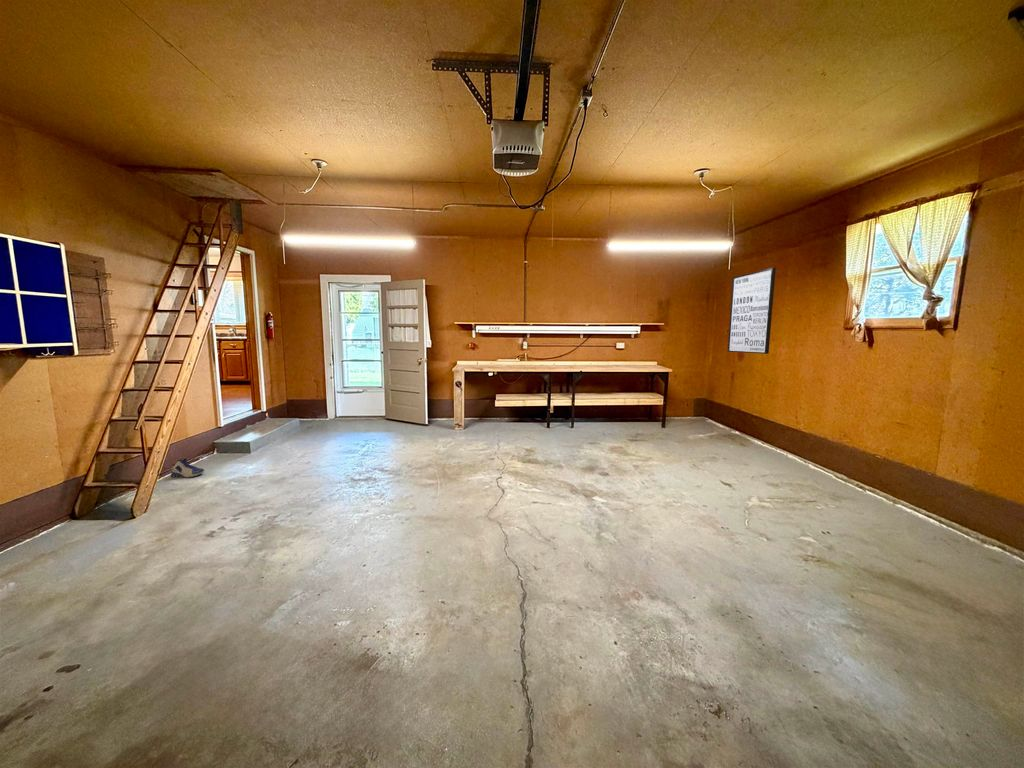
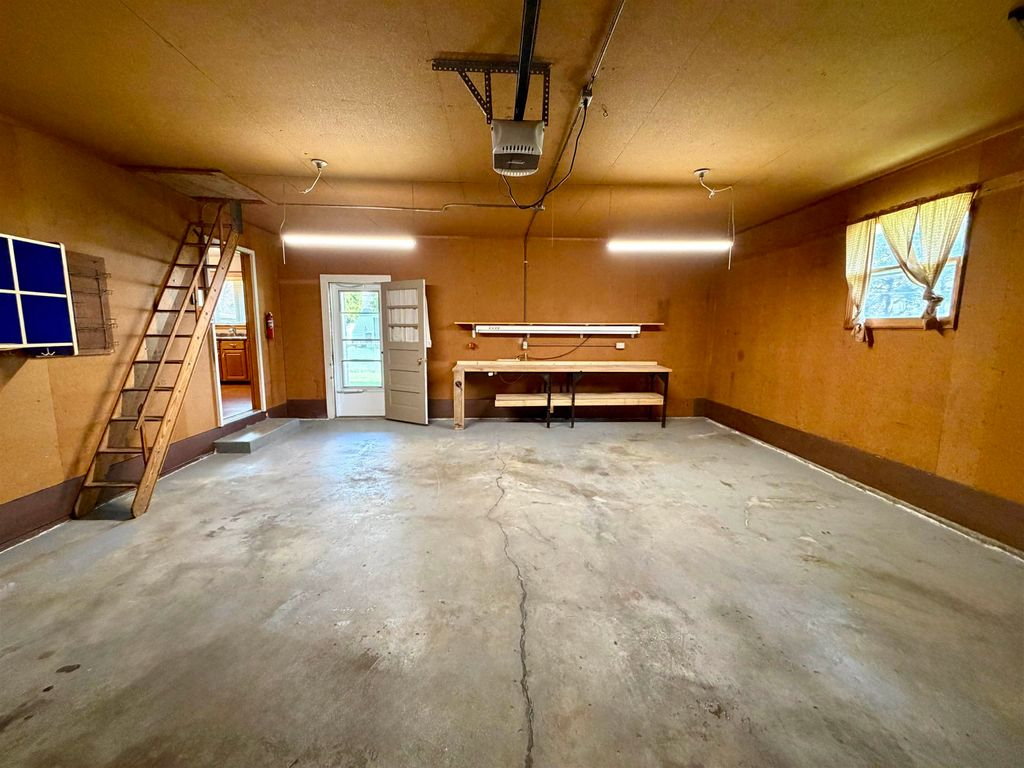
- wall art (749, 313)
- sneaker (185, 467)
